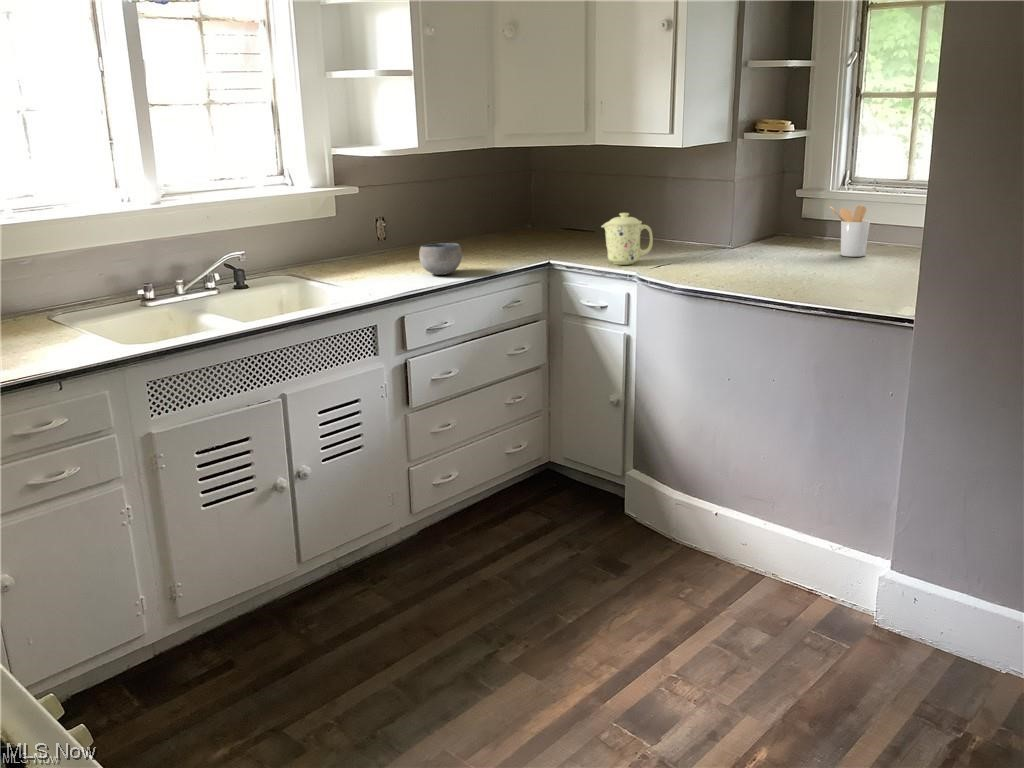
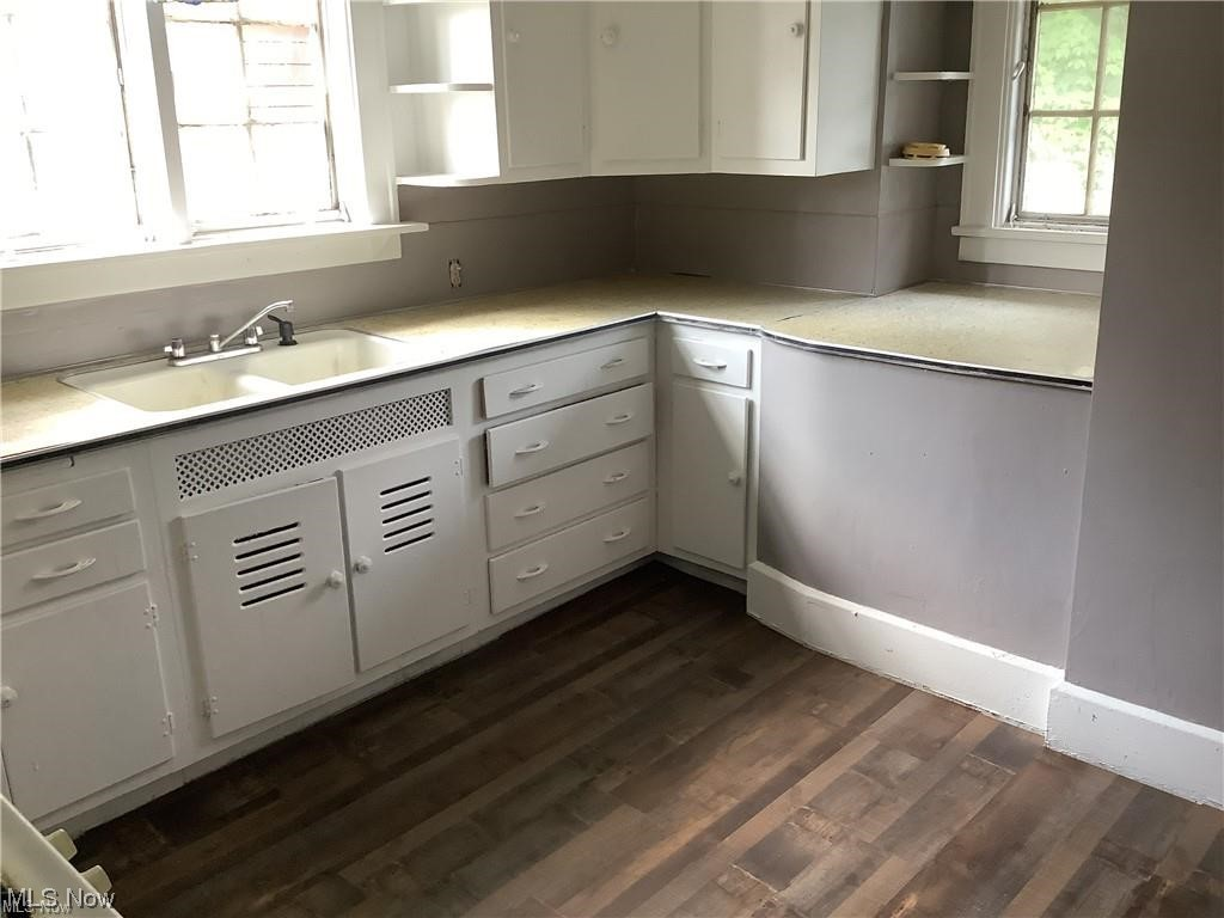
- mug (626, 238)
- utensil holder (847, 229)
- bowl (440, 259)
